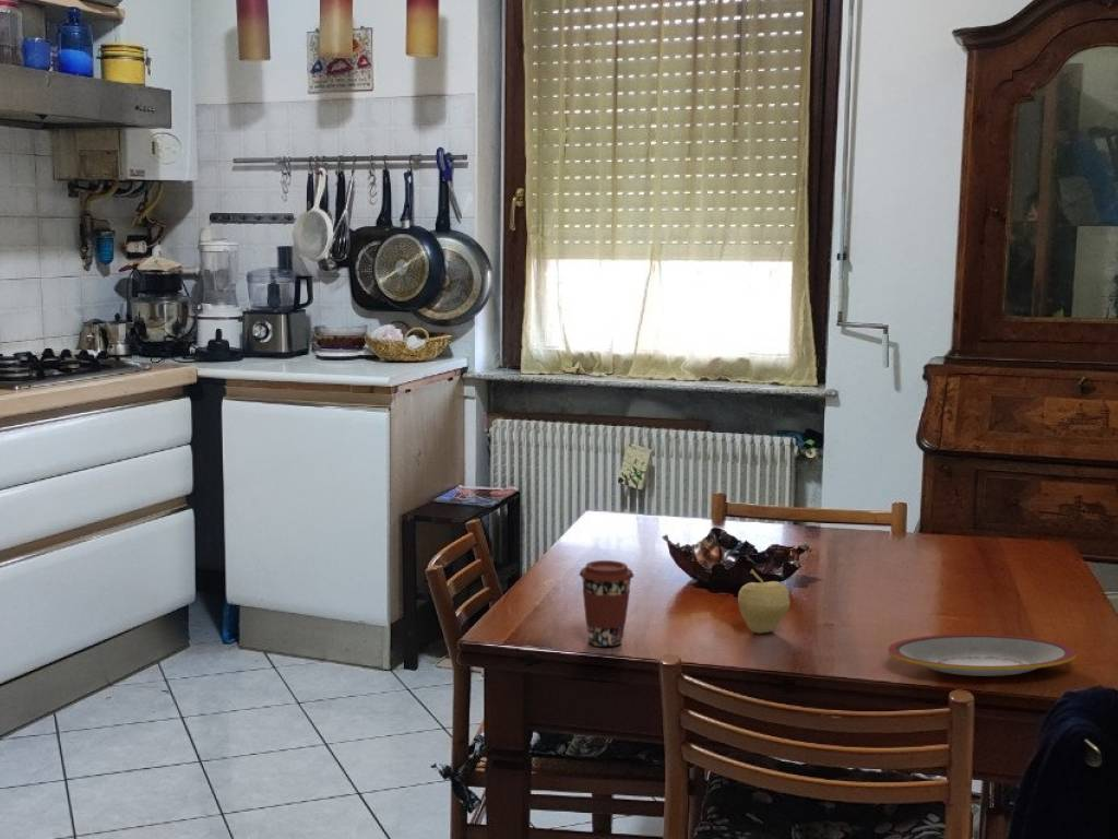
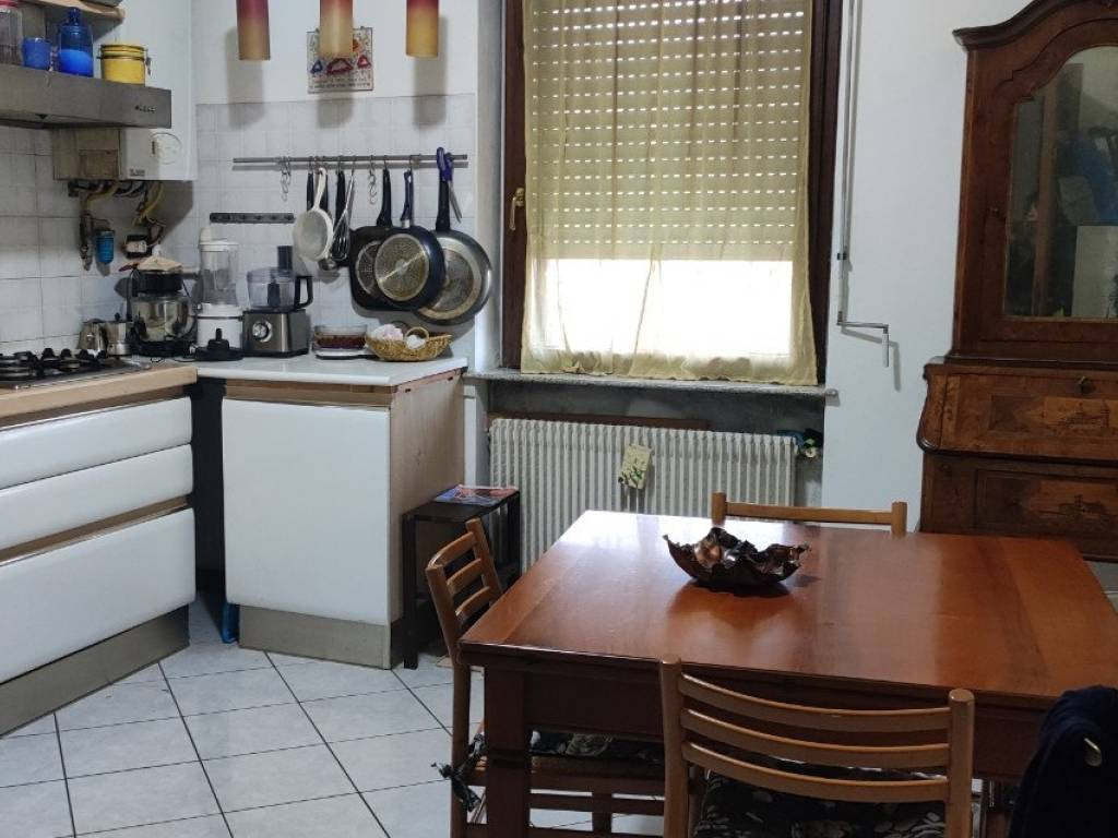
- fruit (764, 600)
- plate (982, 658)
- coffee cup (606, 603)
